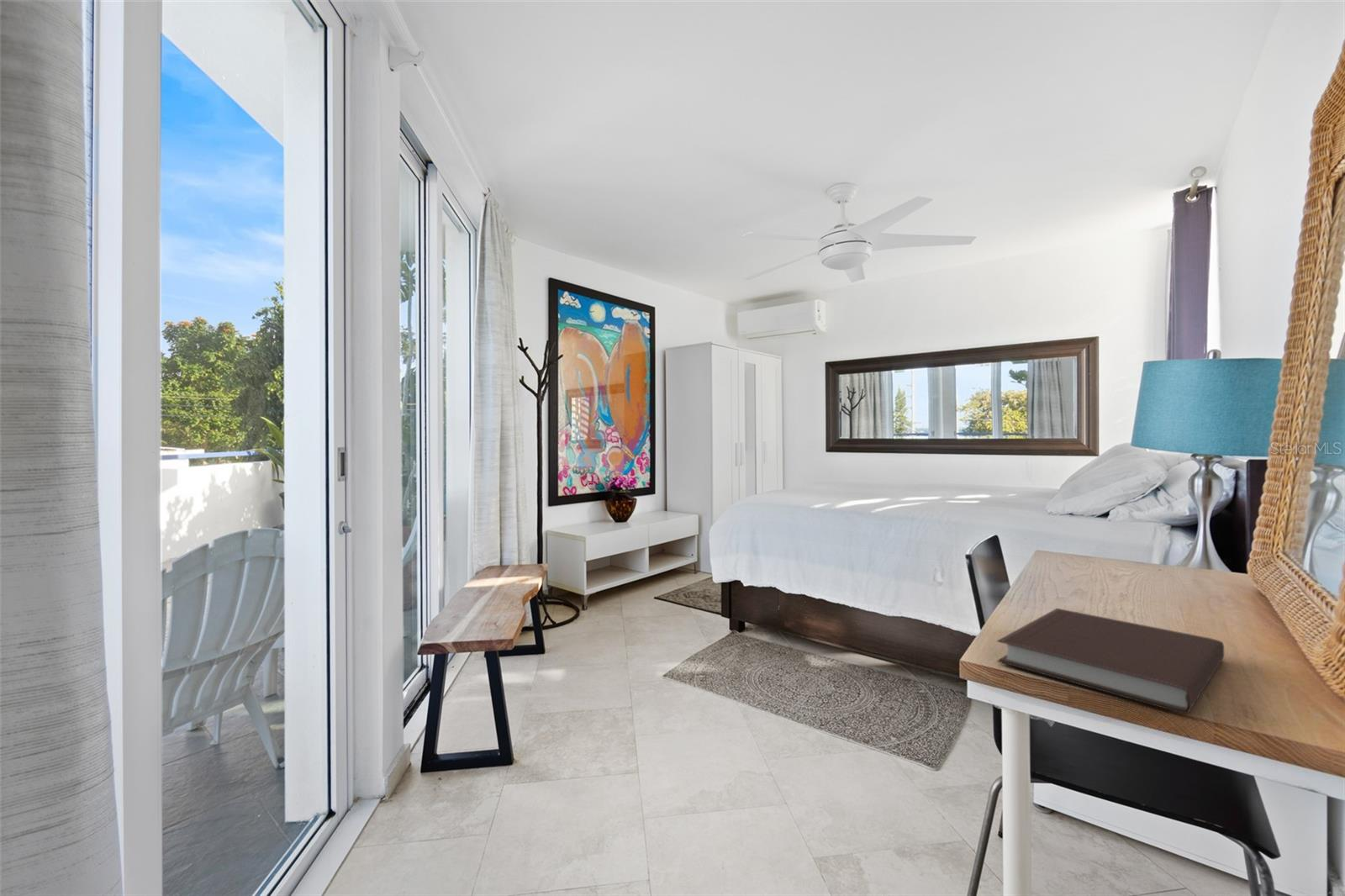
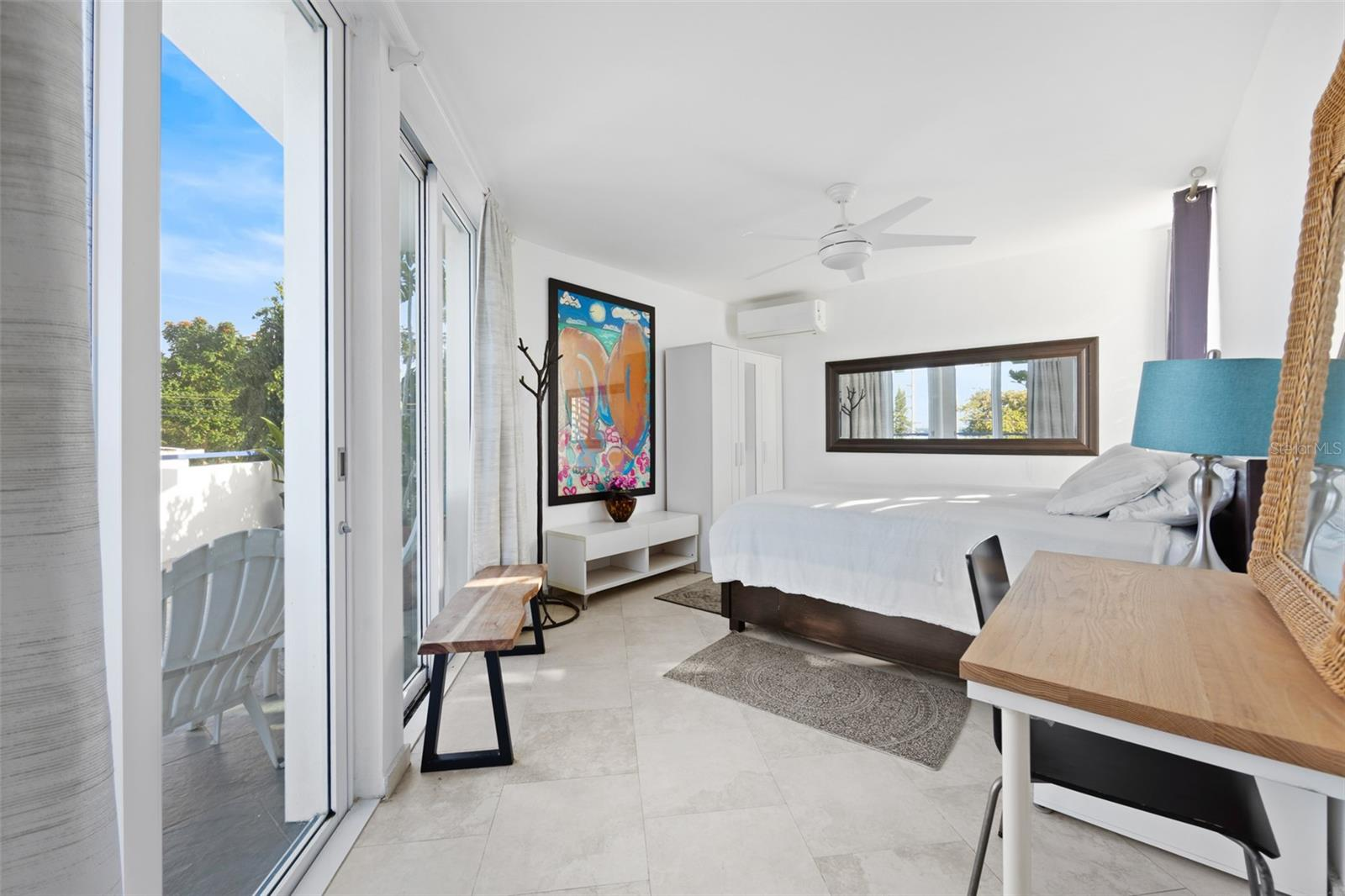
- notebook (1110, 651)
